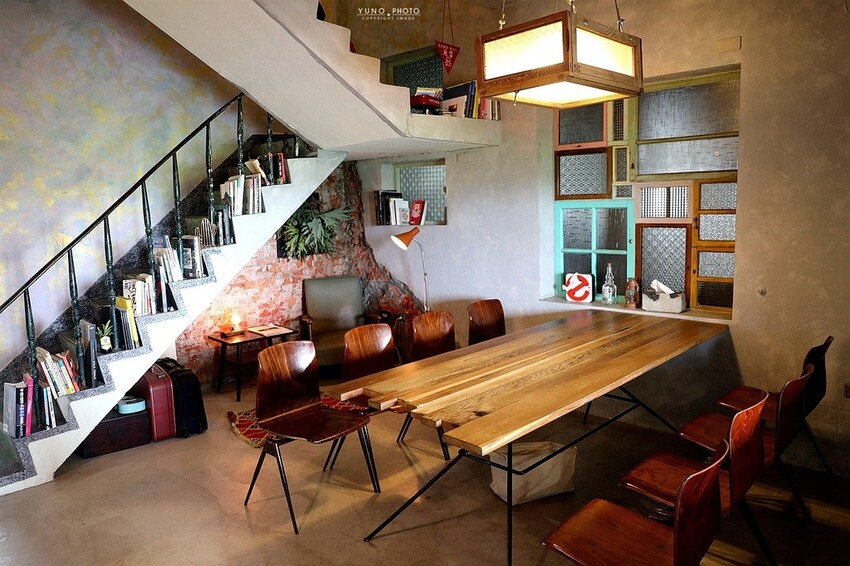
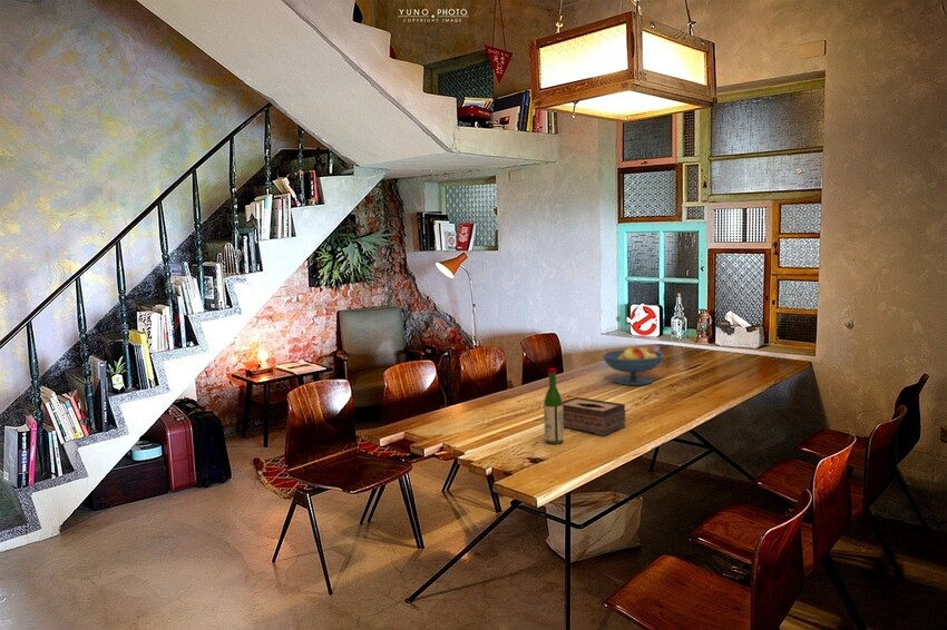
+ tissue box (589, 415)
+ fruit bowl (633, 363)
+ wine bottle (553, 405)
